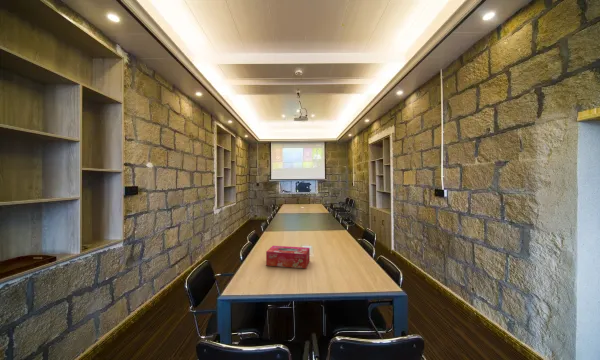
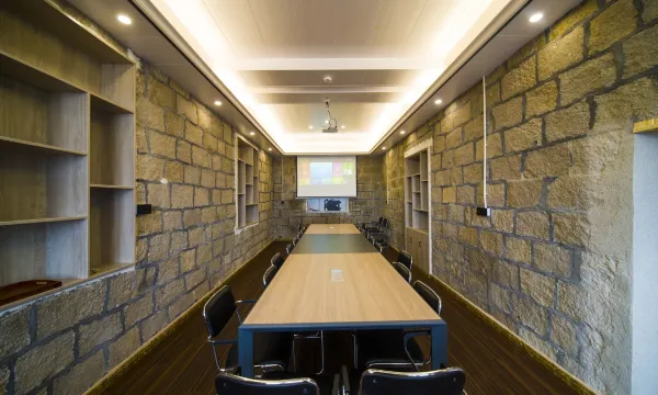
- tissue box (288, 256)
